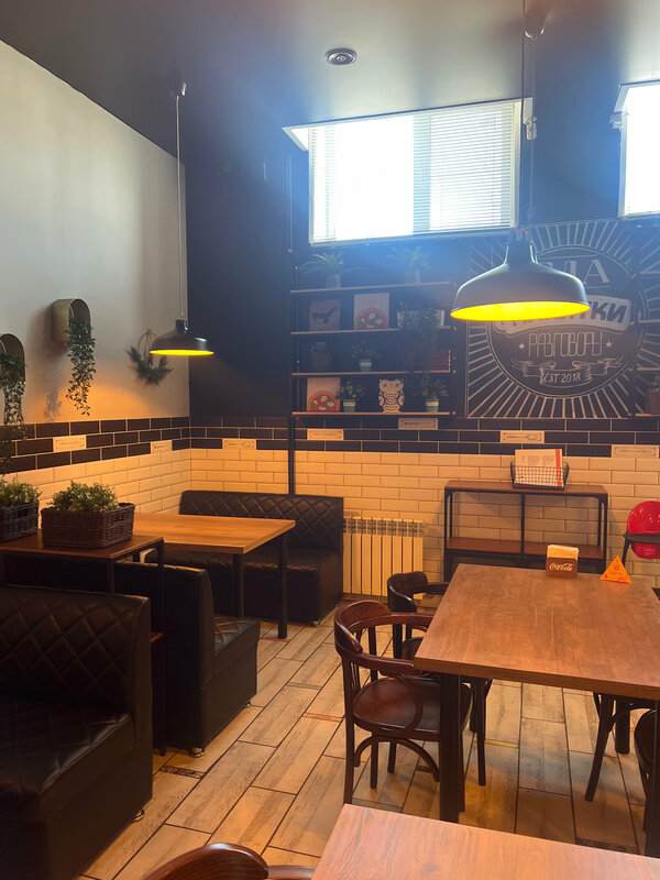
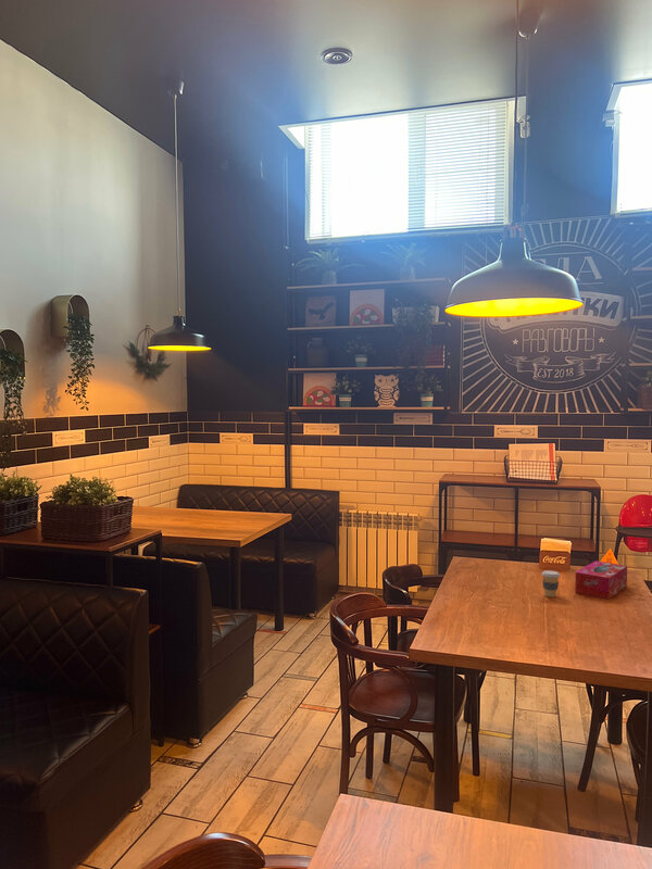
+ coffee cup (550, 583)
+ tissue box (601, 579)
